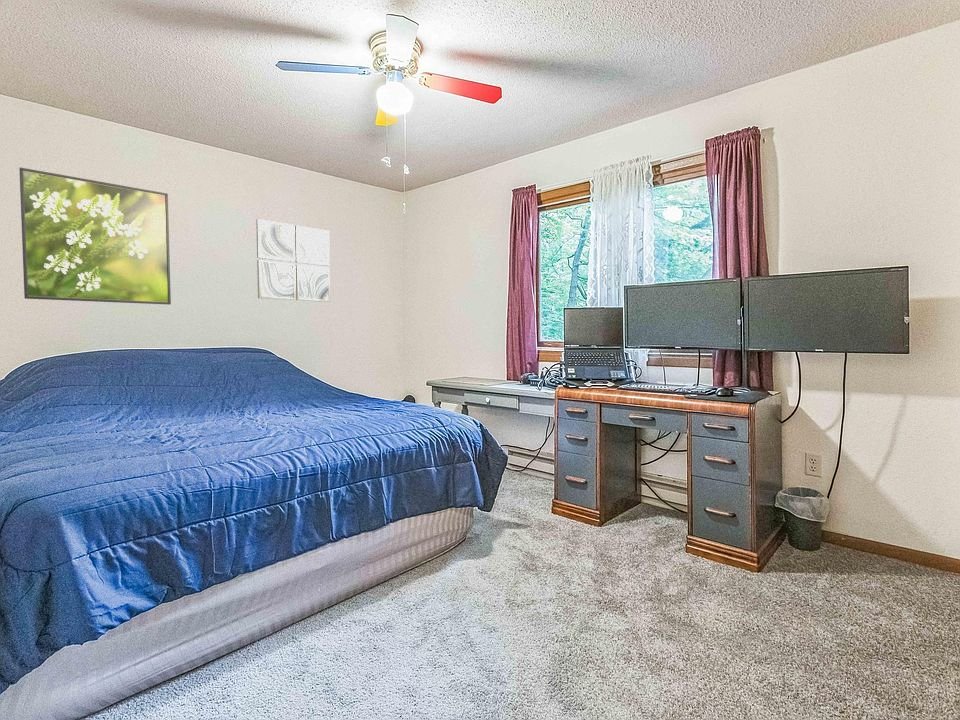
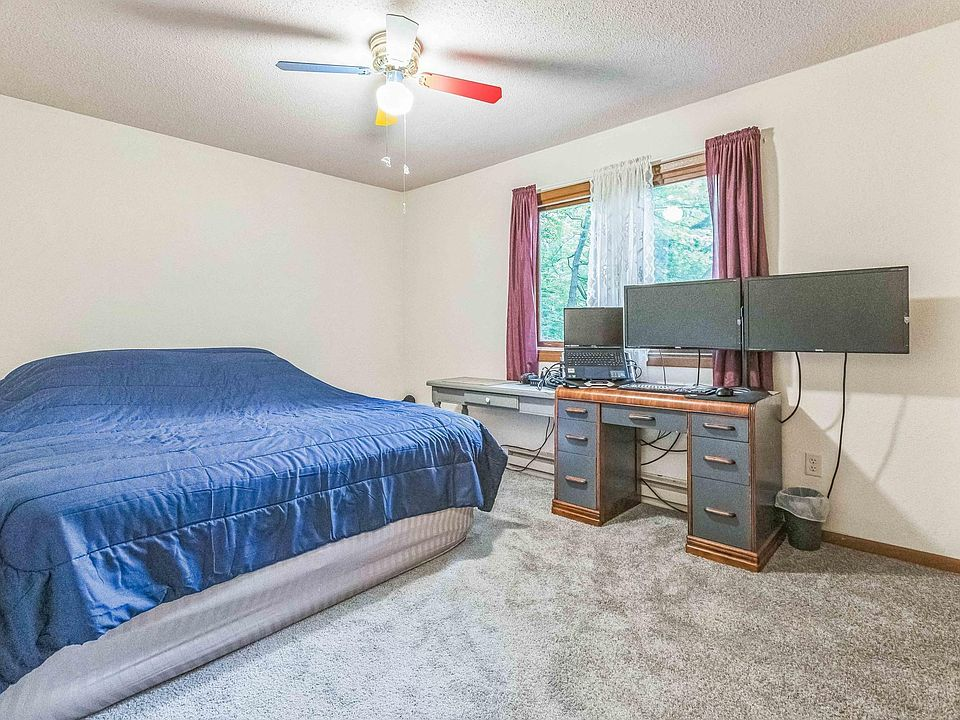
- wall art (295, 261)
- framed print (101, 242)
